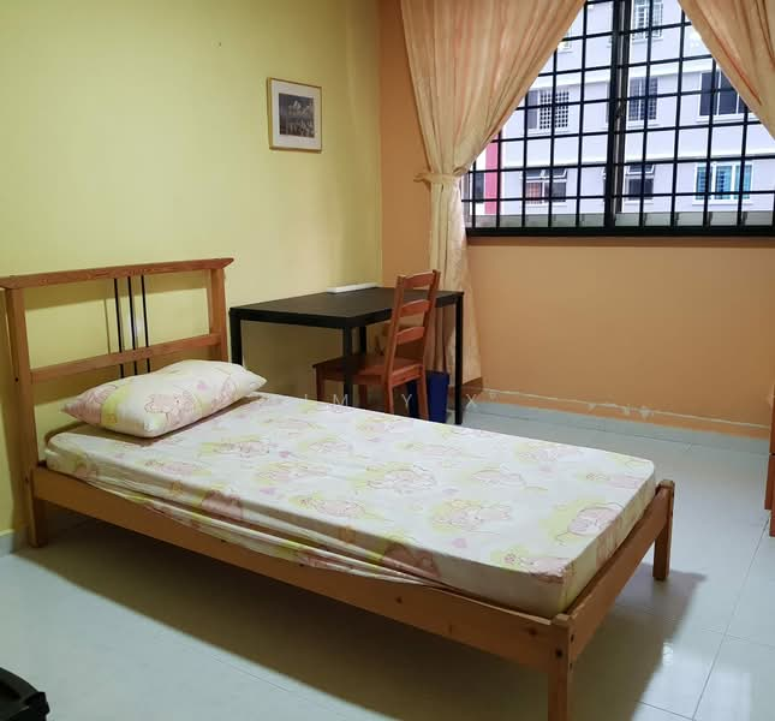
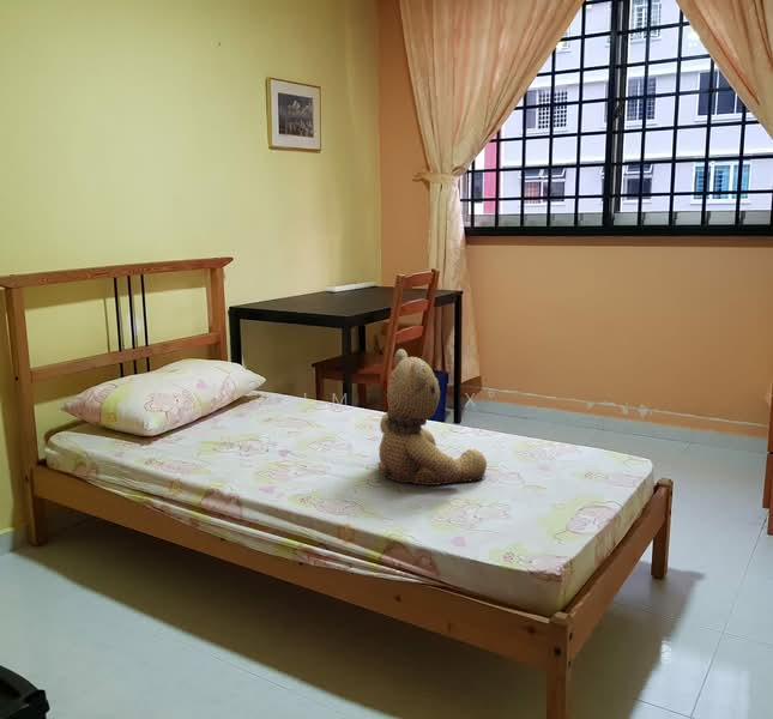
+ teddy bear (424, 411)
